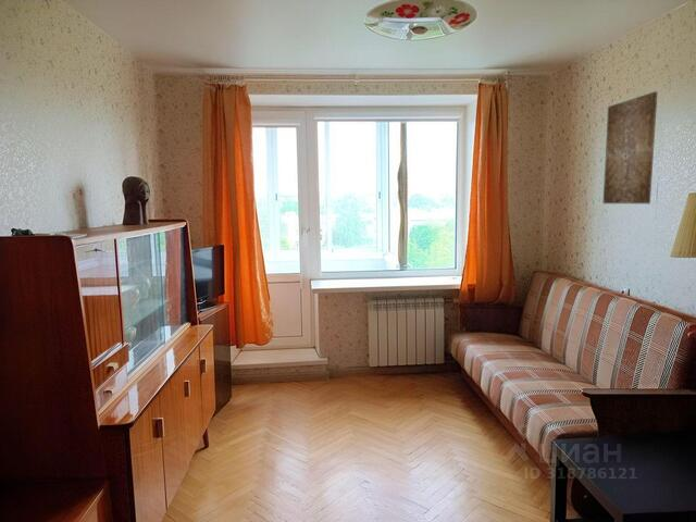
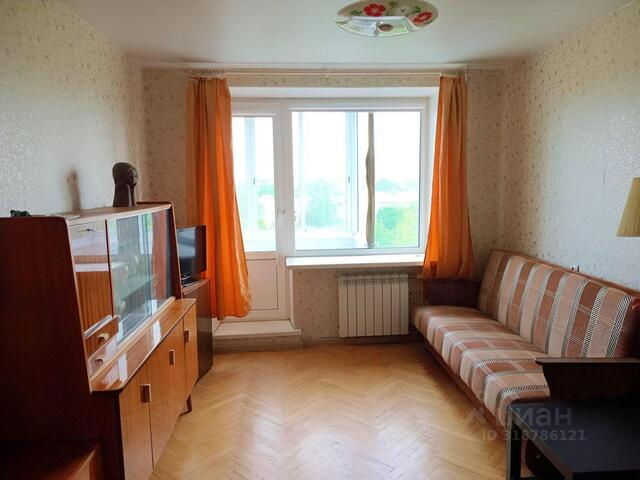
- wall art (627, 152)
